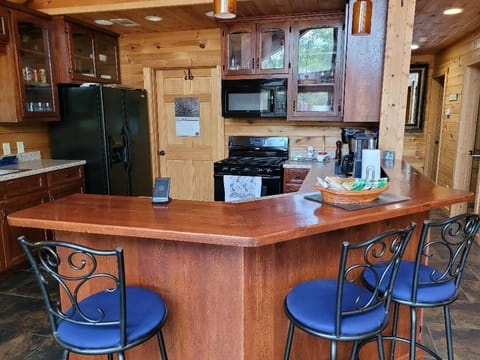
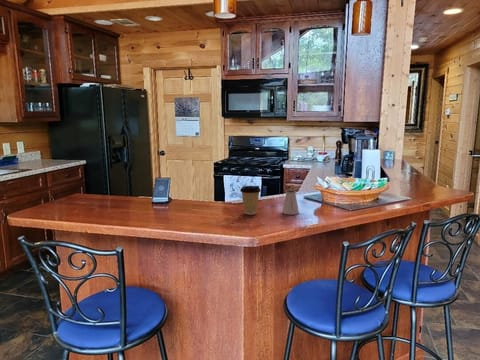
+ coffee cup (250, 199)
+ saltshaker (290, 201)
